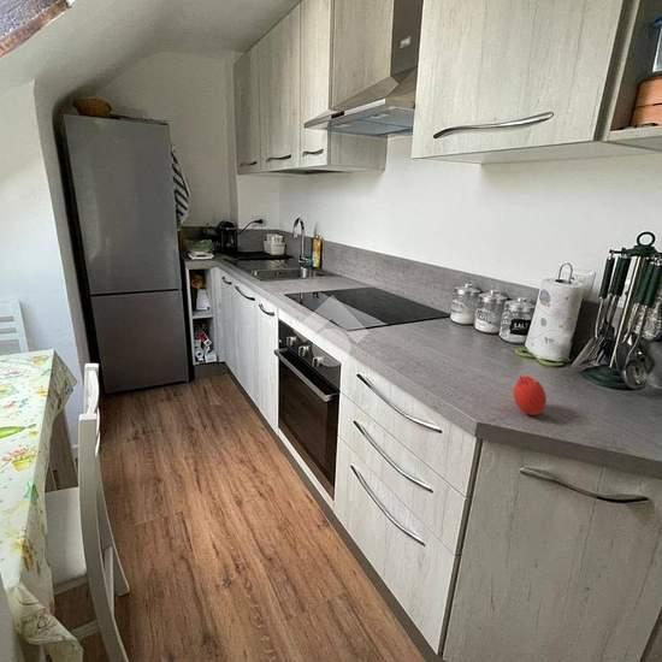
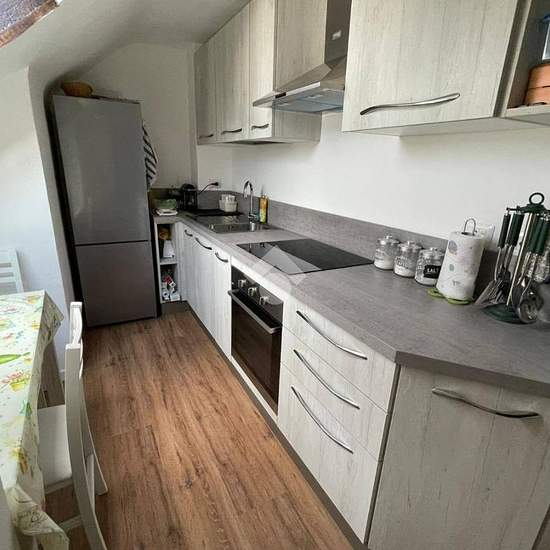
- fruit (528, 395)
